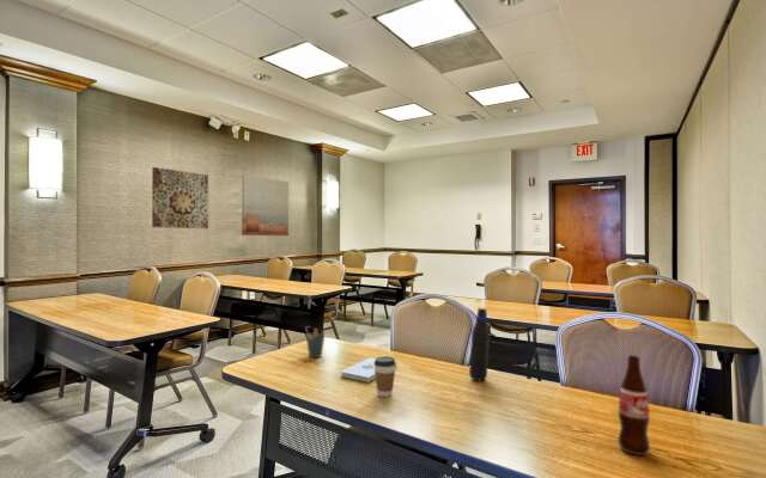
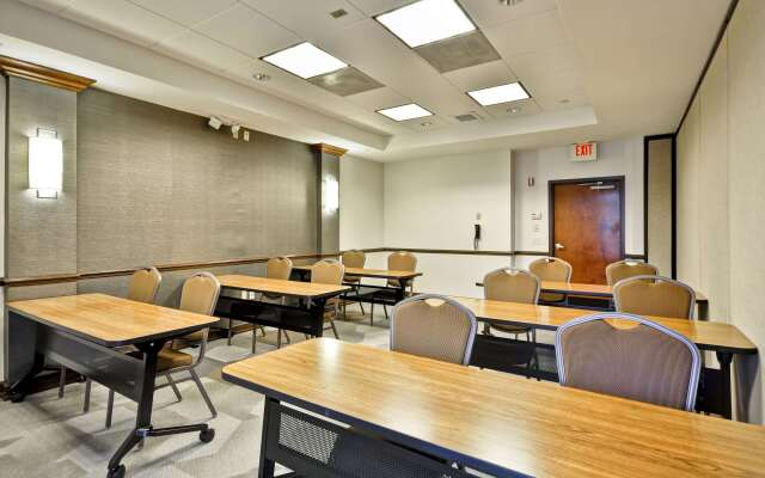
- water bottle (479, 344)
- wall art (266, 207)
- coffee cup (384, 375)
- bottle (633, 403)
- pen holder (315, 341)
- wall art (181, 200)
- notepad (369, 368)
